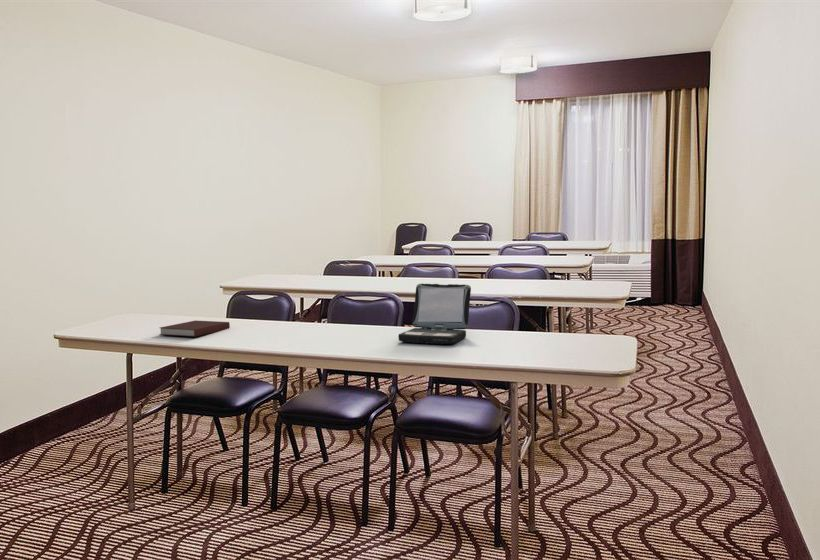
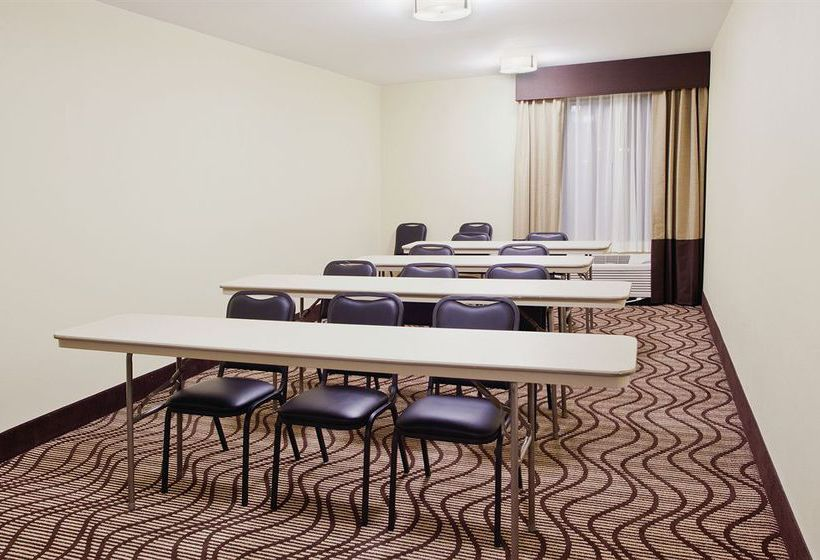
- notebook (195, 328)
- laptop (434, 312)
